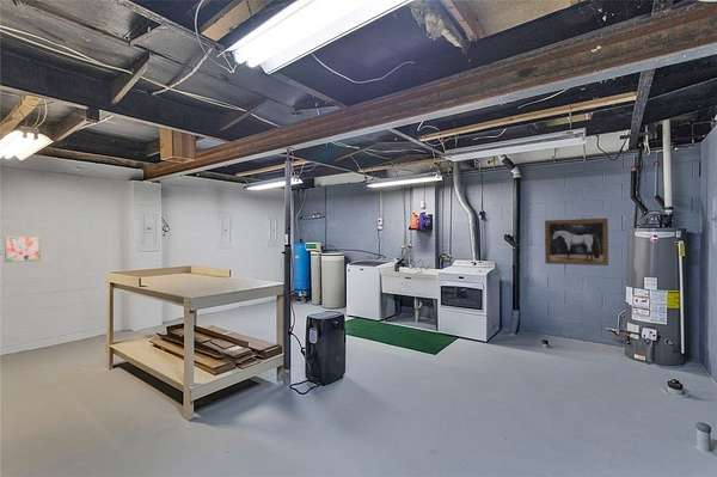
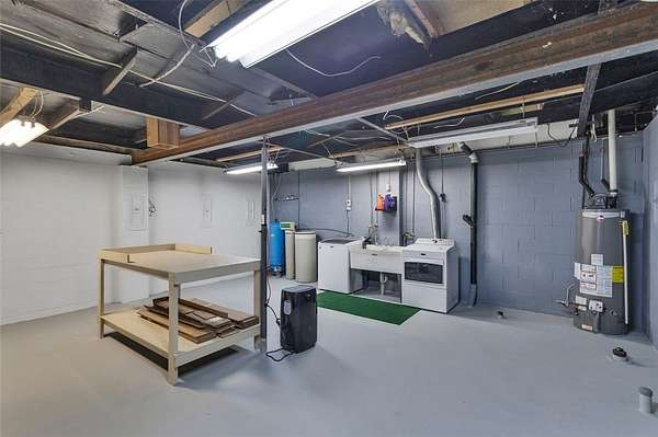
- wall art (575, 241)
- wall art (23, 249)
